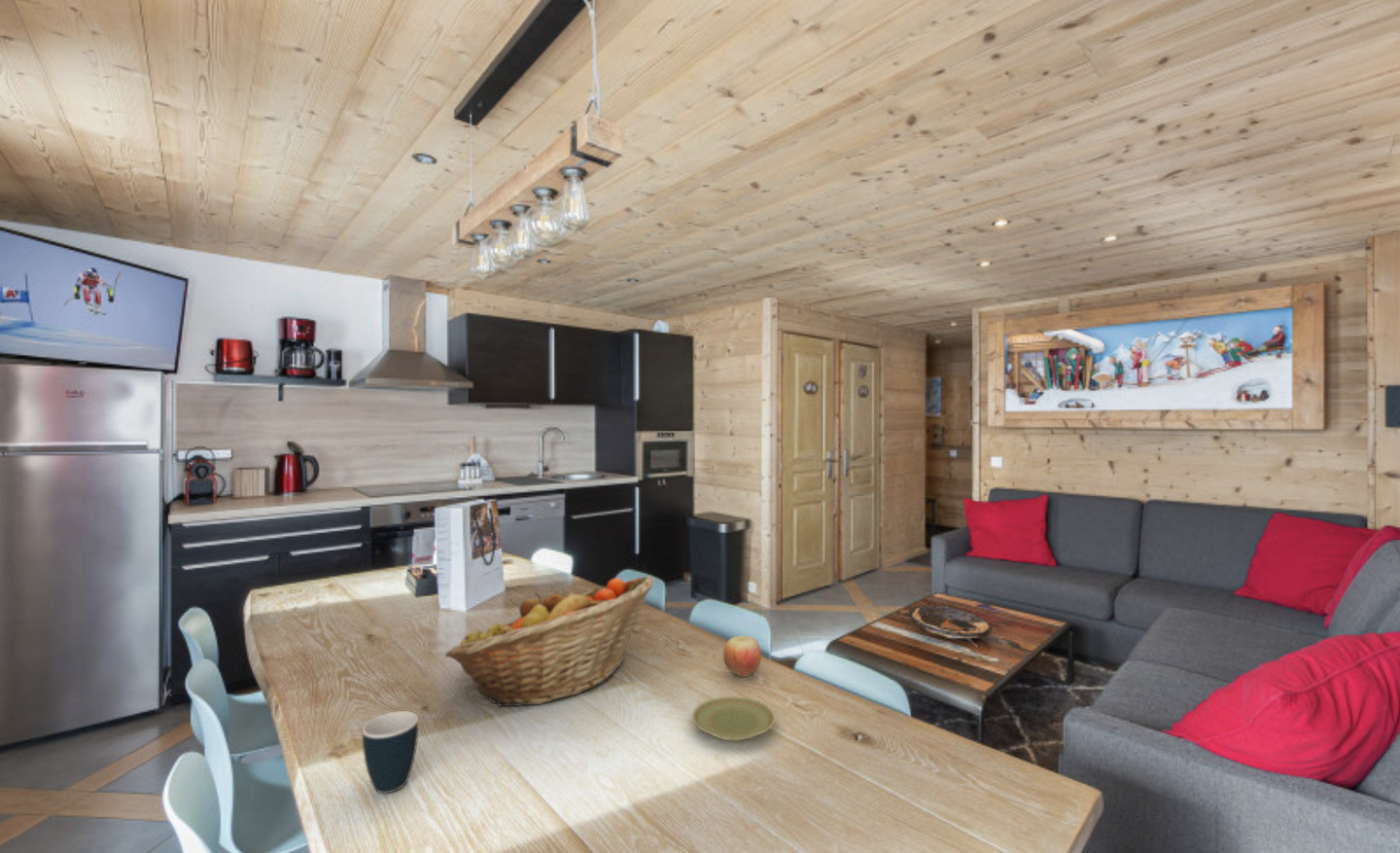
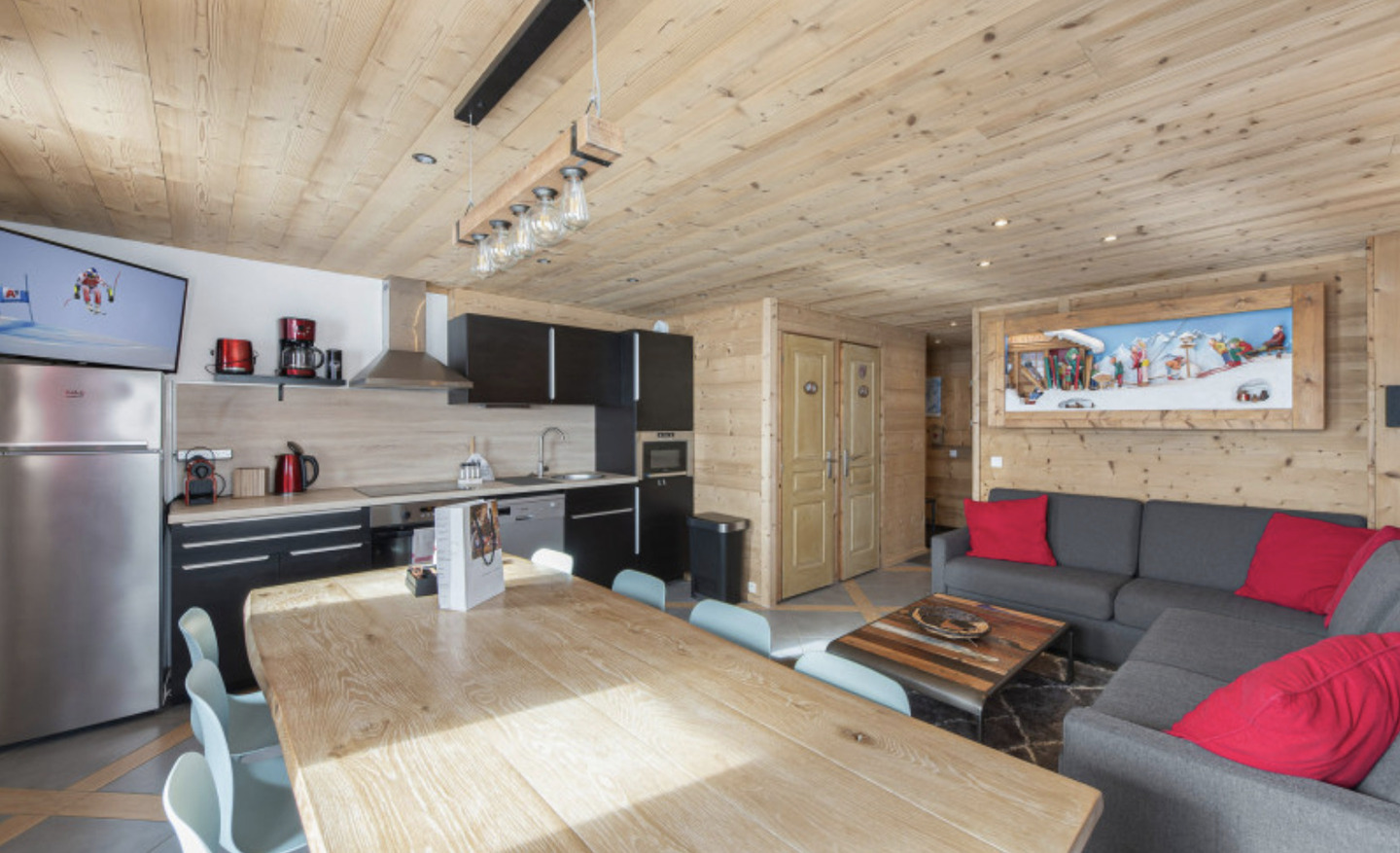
- mug (386, 751)
- apple (742, 655)
- fruit basket (560, 628)
- plate (733, 721)
